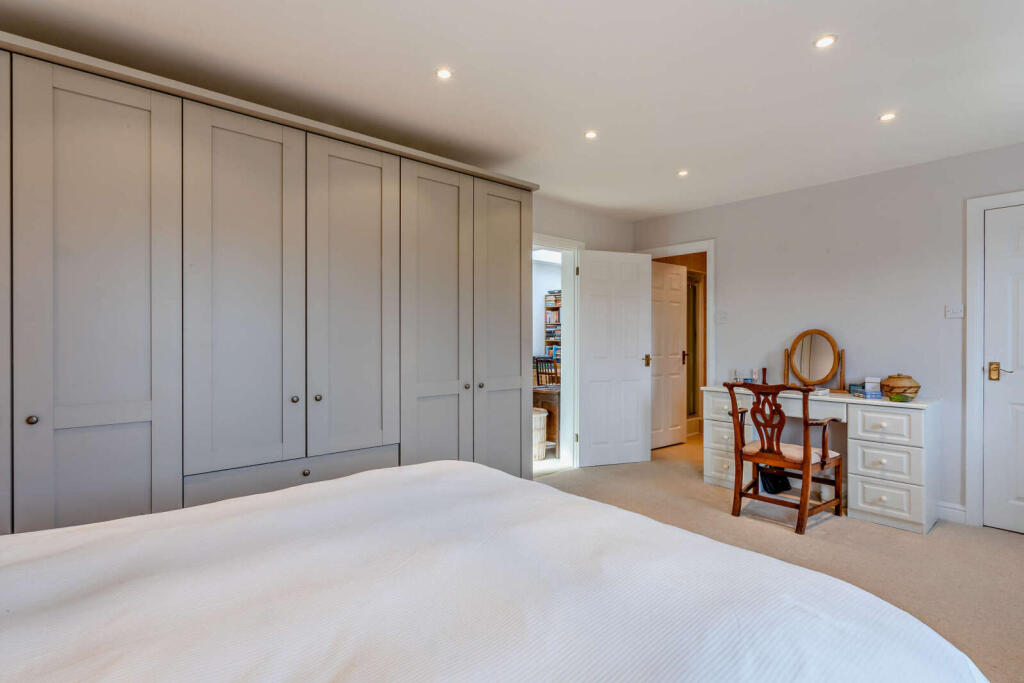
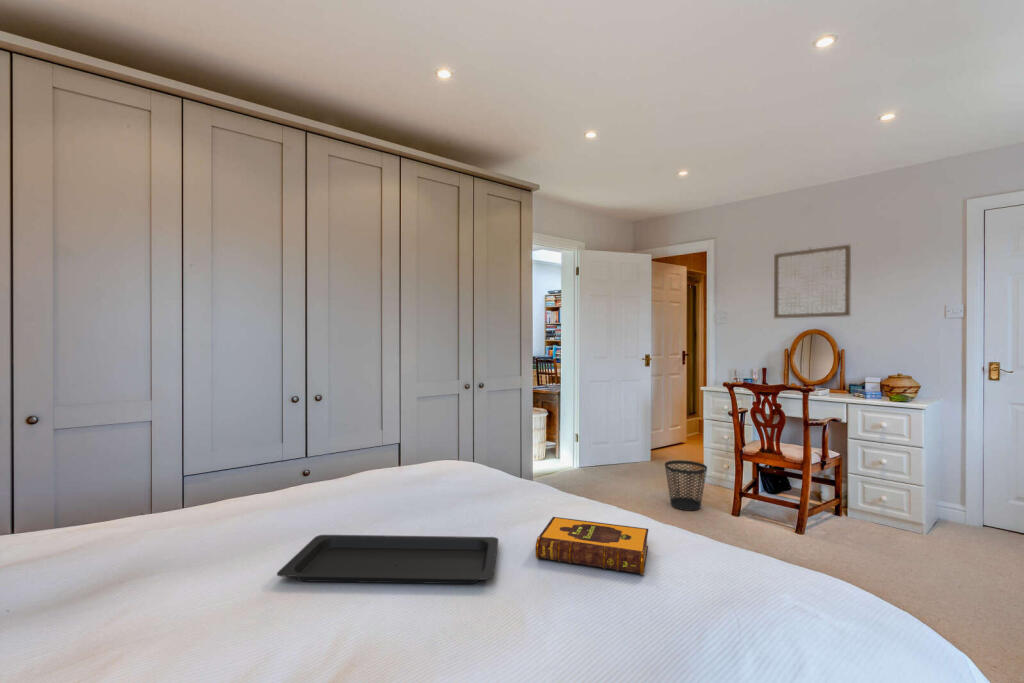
+ wall art (810, 281)
+ wastebasket (685, 485)
+ serving tray (396, 559)
+ hardback book (593, 544)
